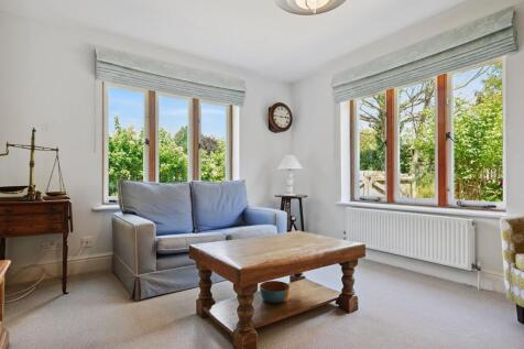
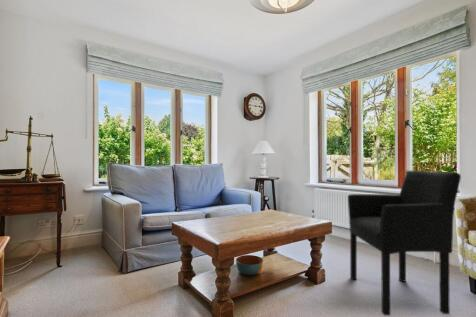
+ armchair (398, 232)
